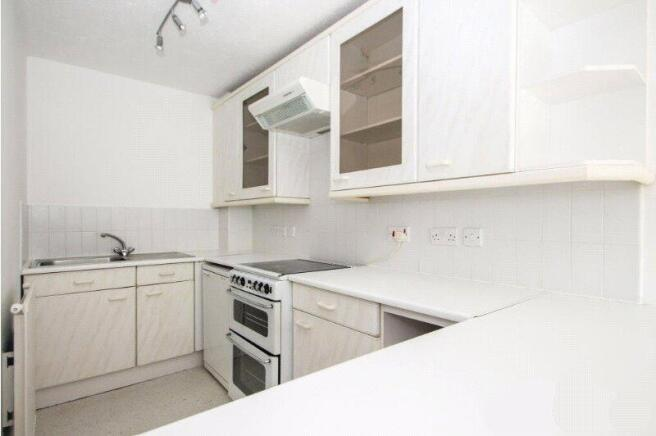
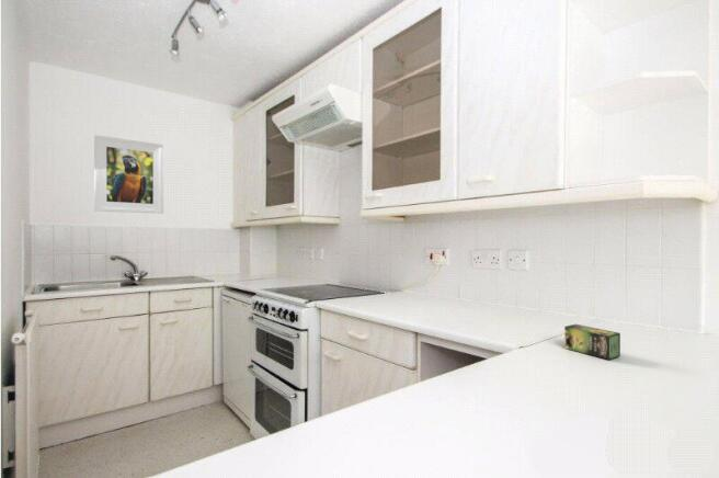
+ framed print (130, 175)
+ tea box (591, 340)
